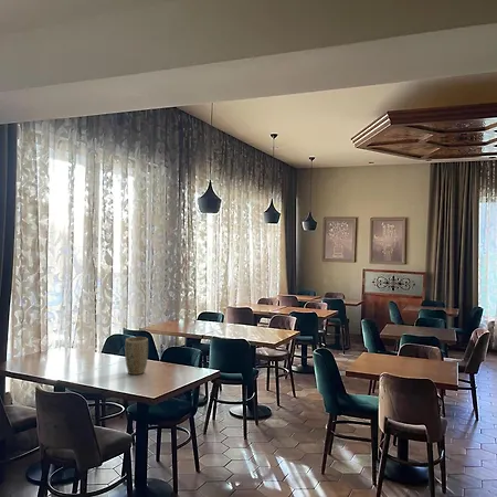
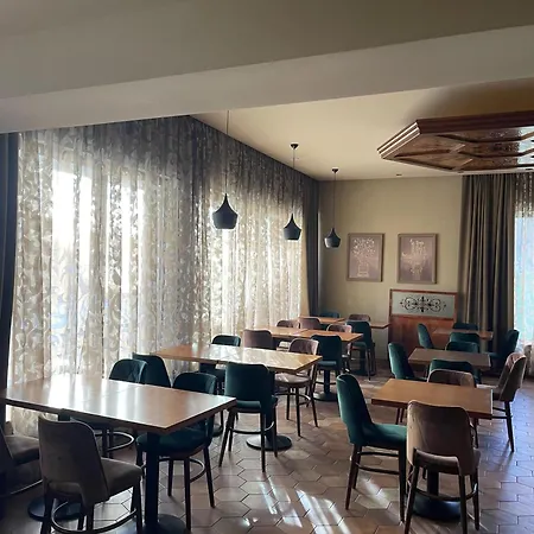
- plant pot (136, 356)
